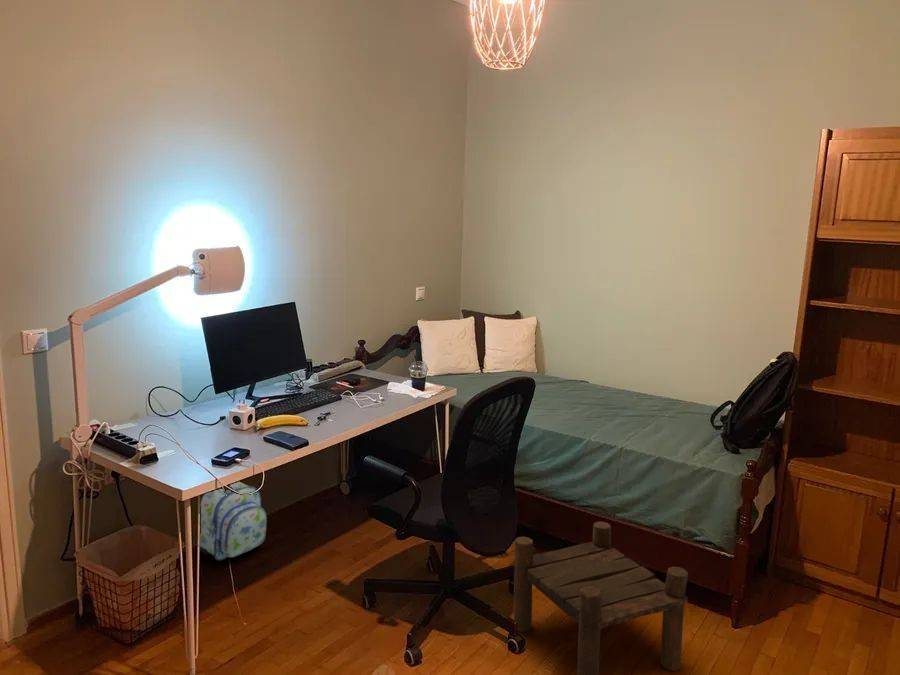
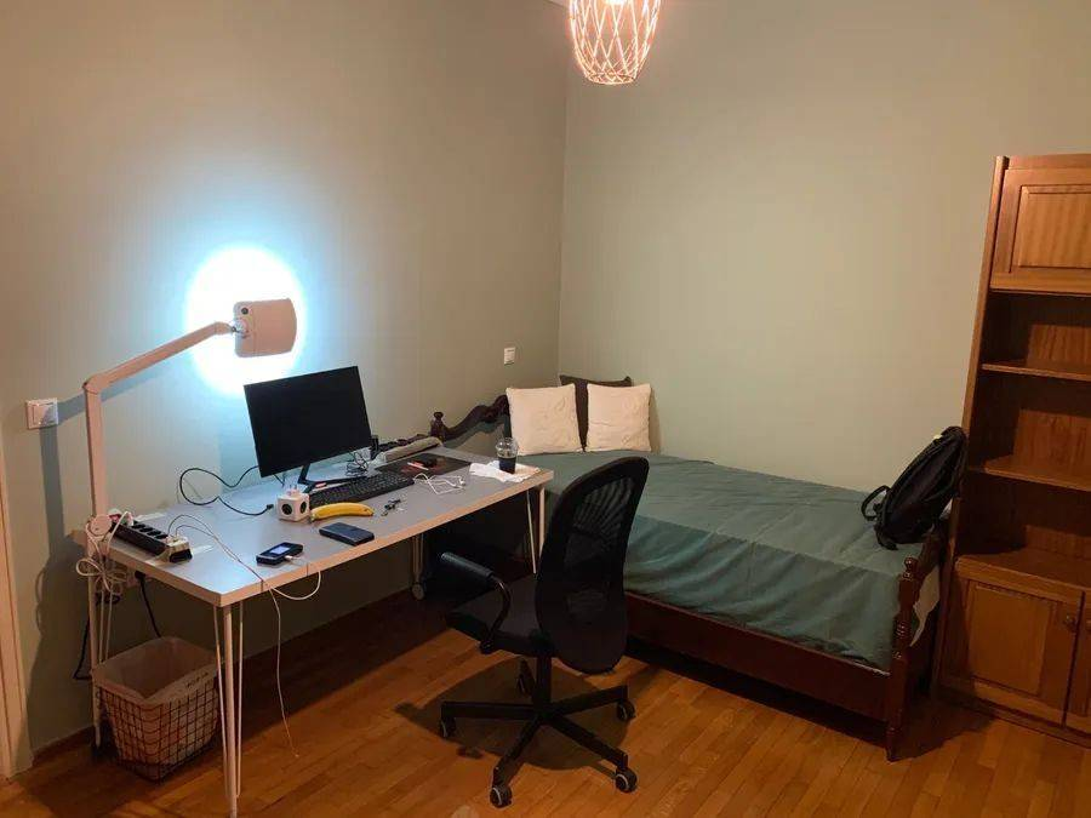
- stool (595, 601)
- backpack (234, 518)
